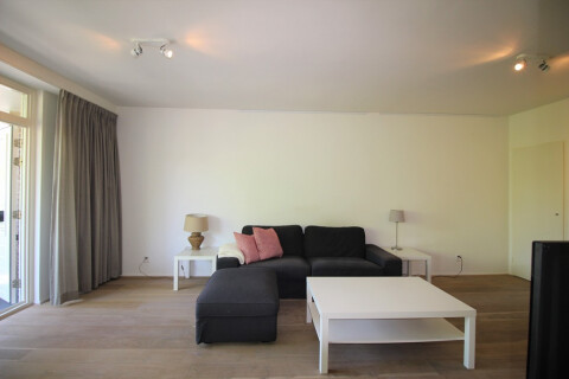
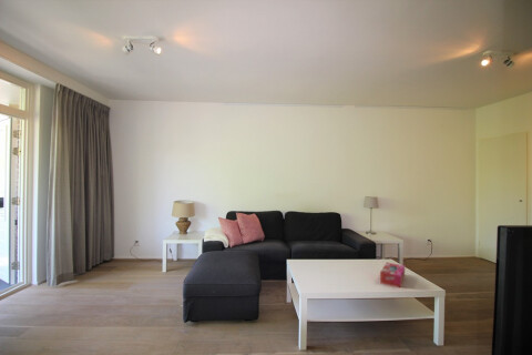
+ tissue box (392, 274)
